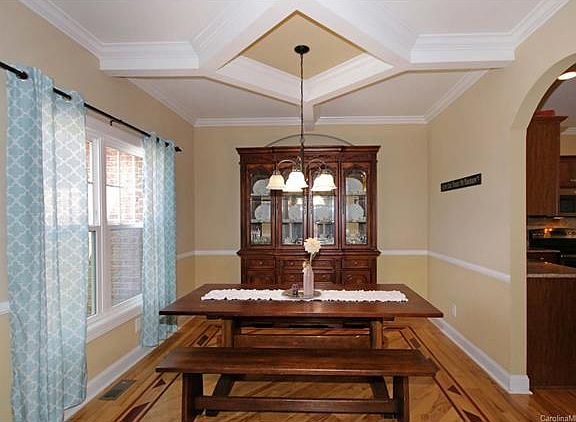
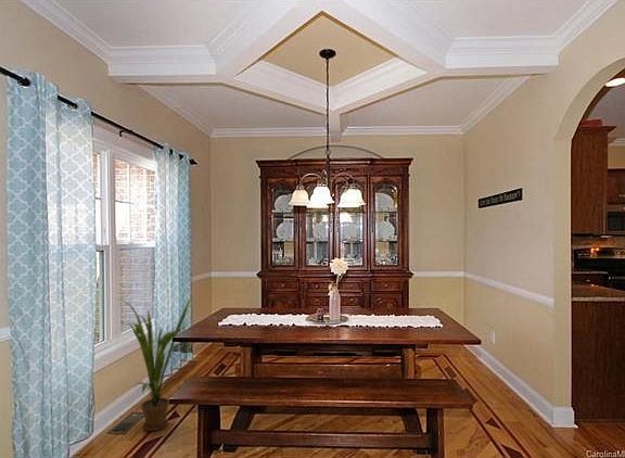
+ house plant (148, 362)
